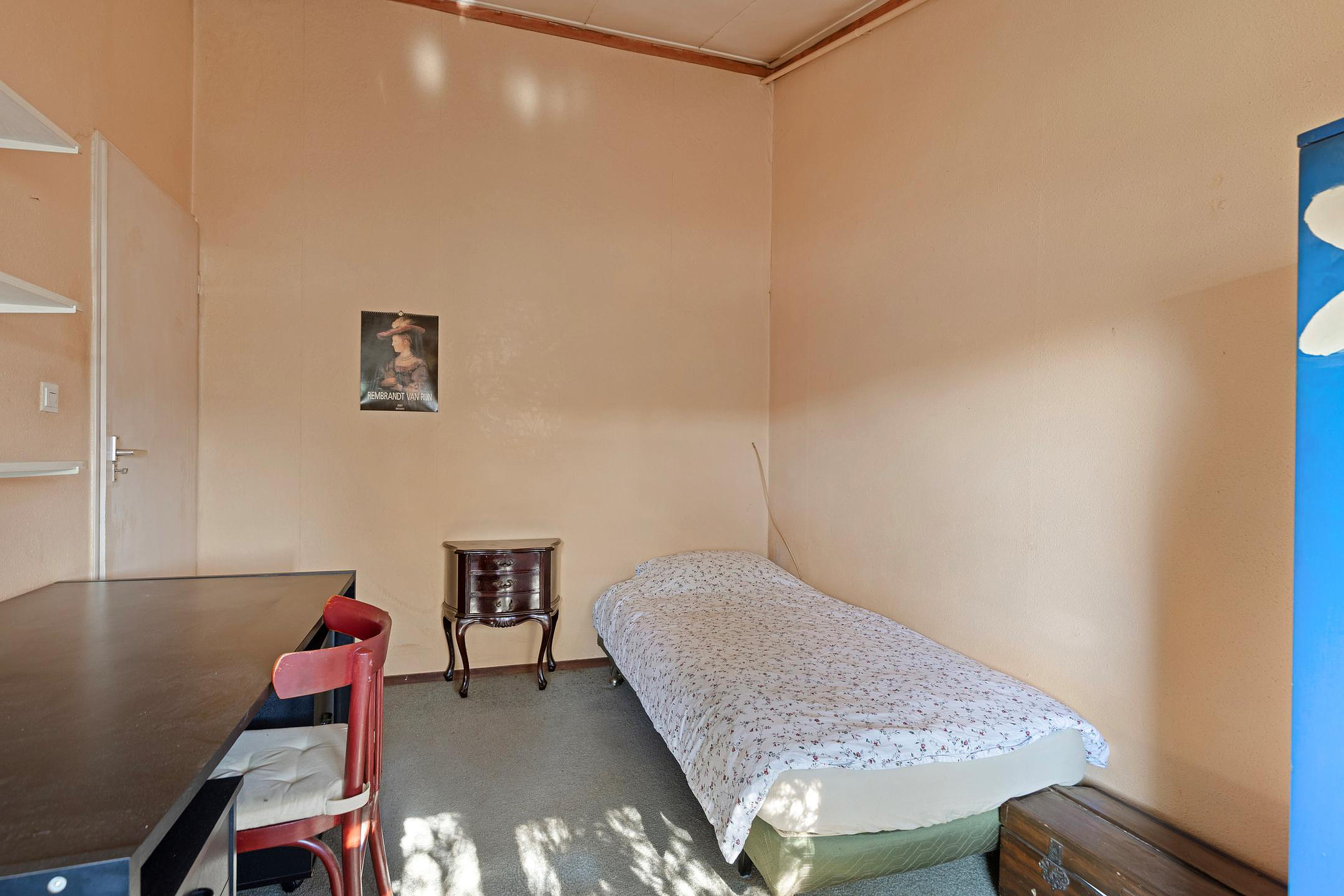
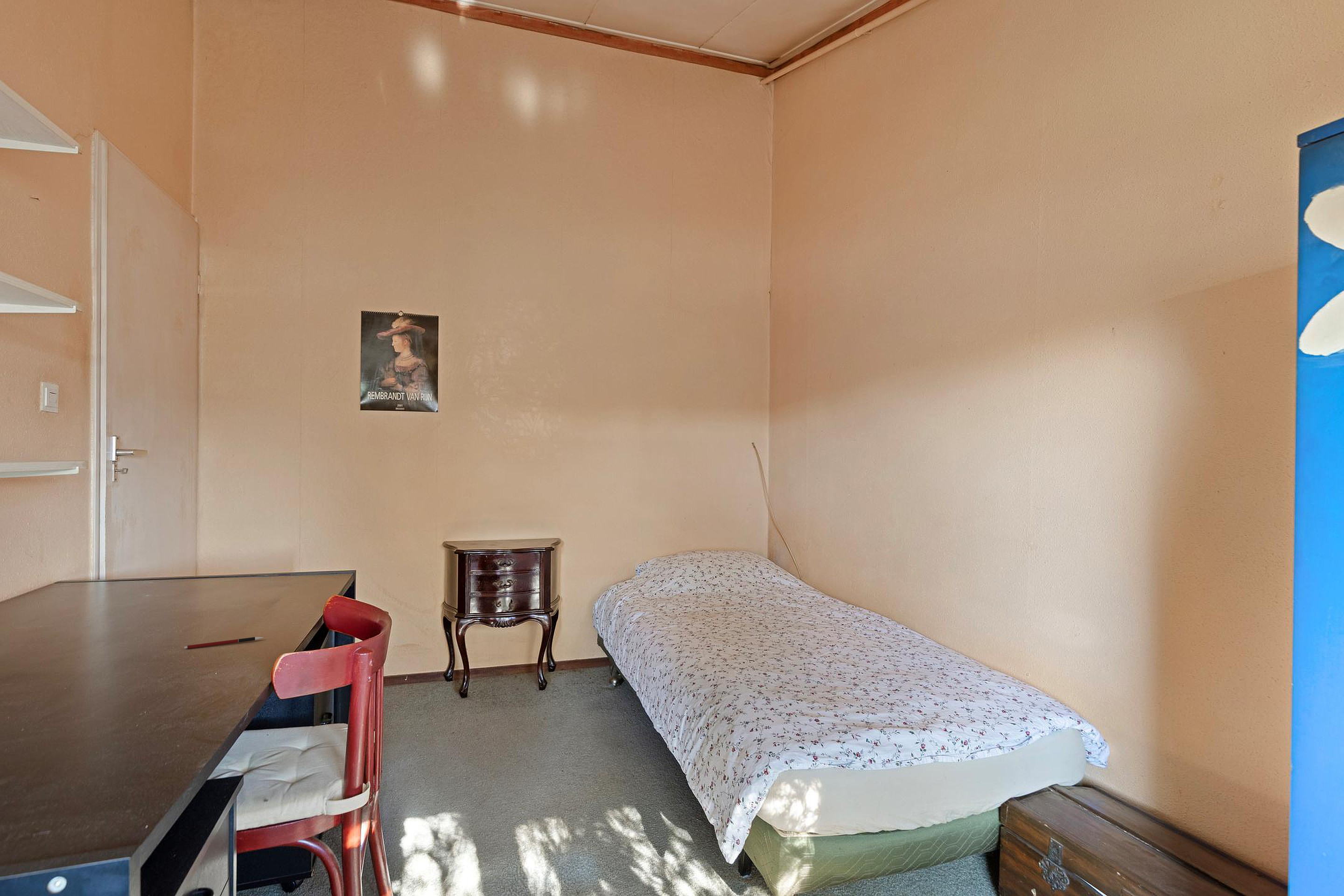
+ pen (225, 642)
